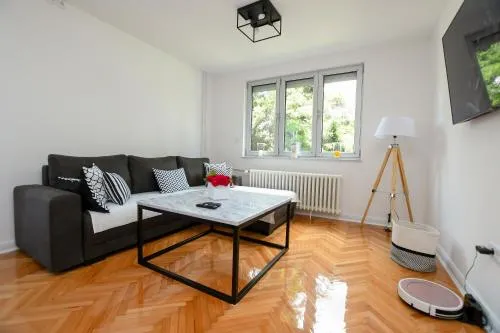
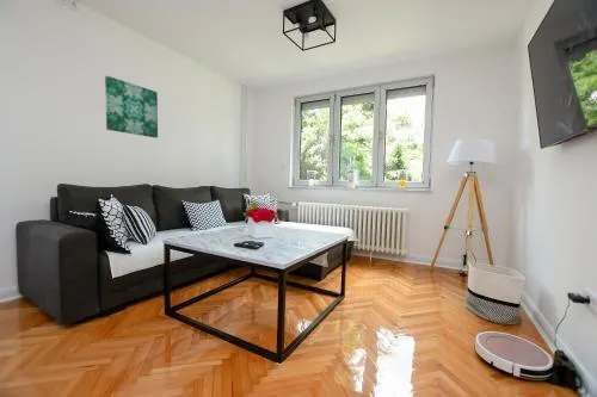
+ wall art (133, 108)
